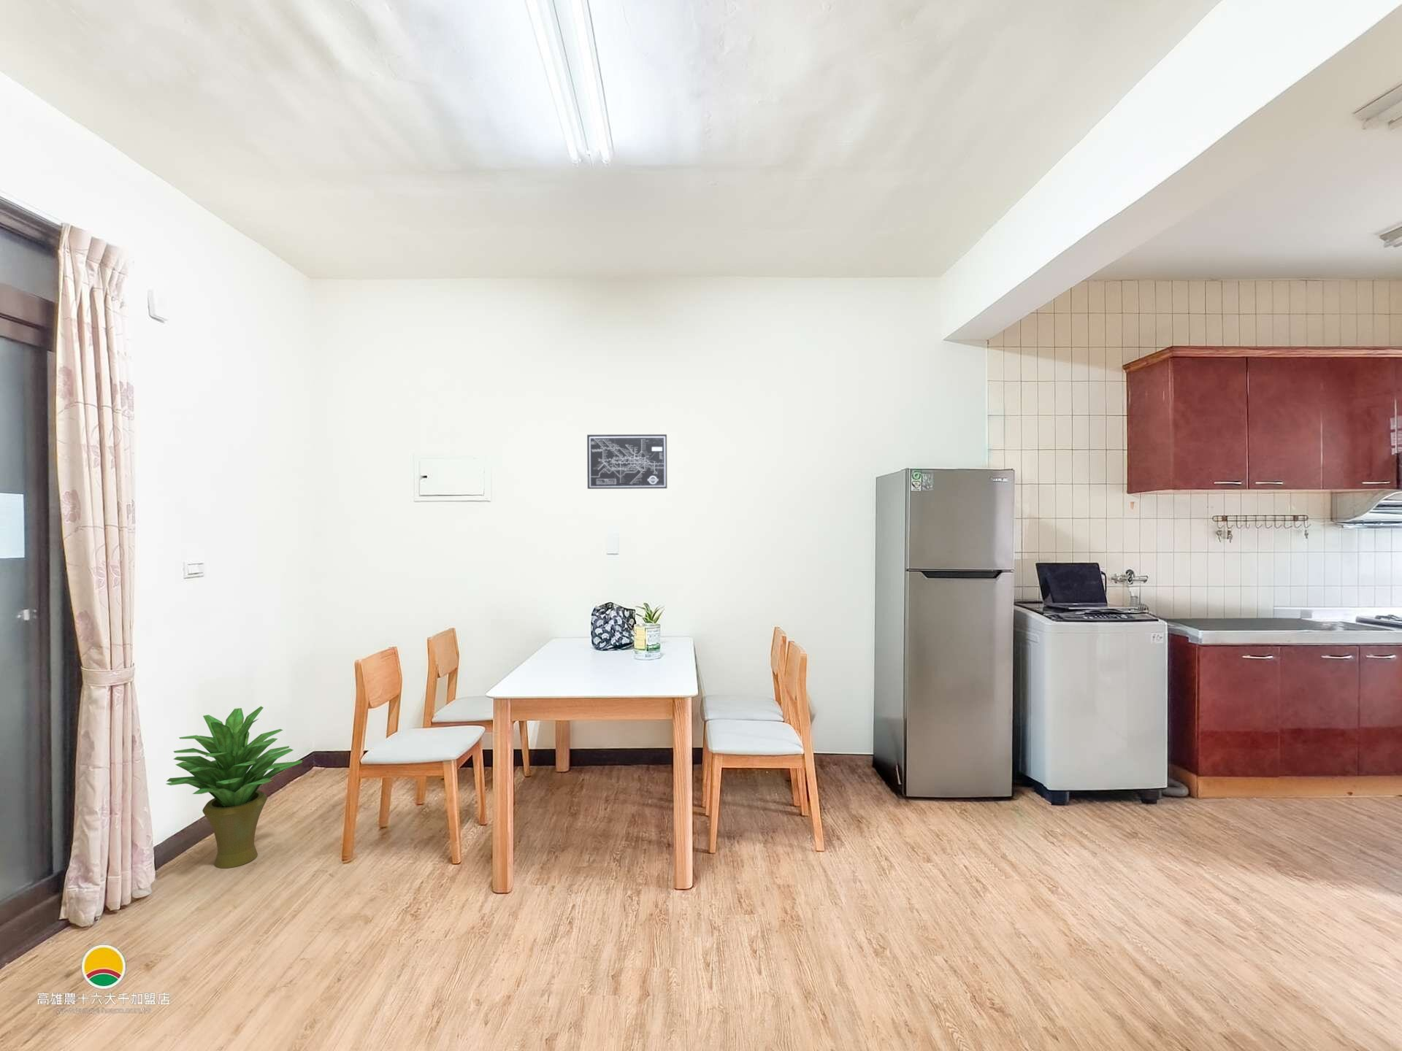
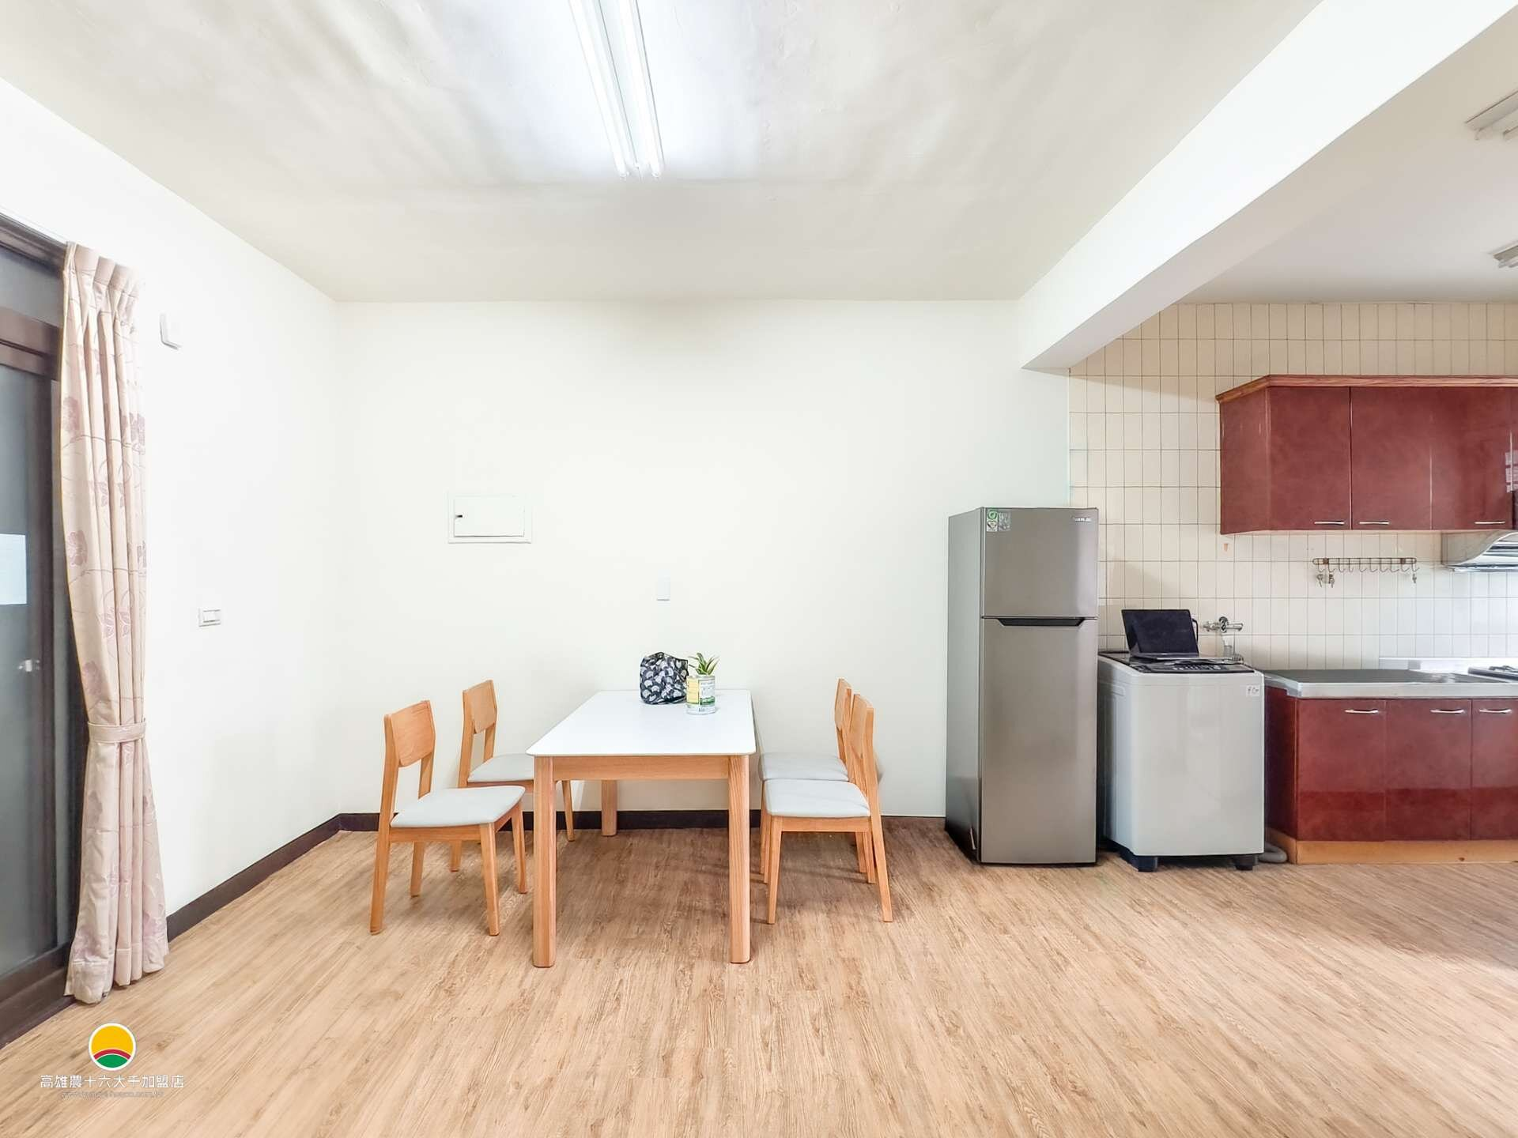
- potted plant (234, 785)
- wall art (627, 461)
